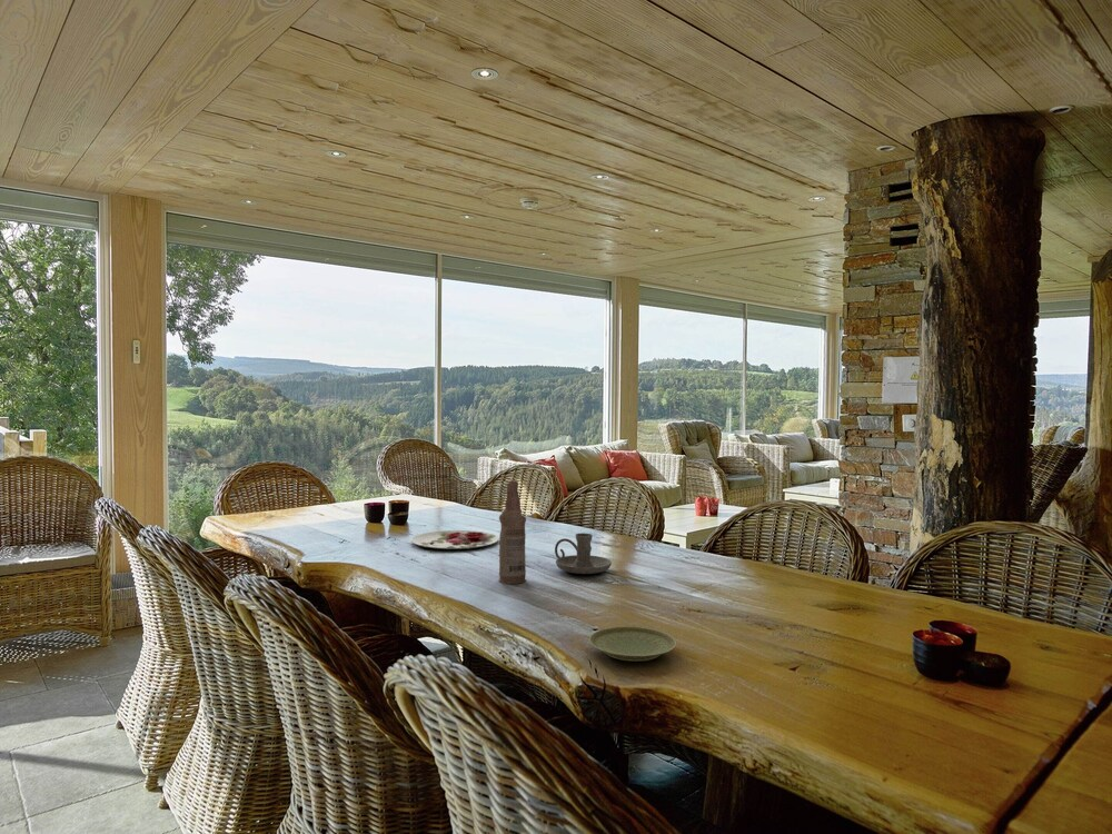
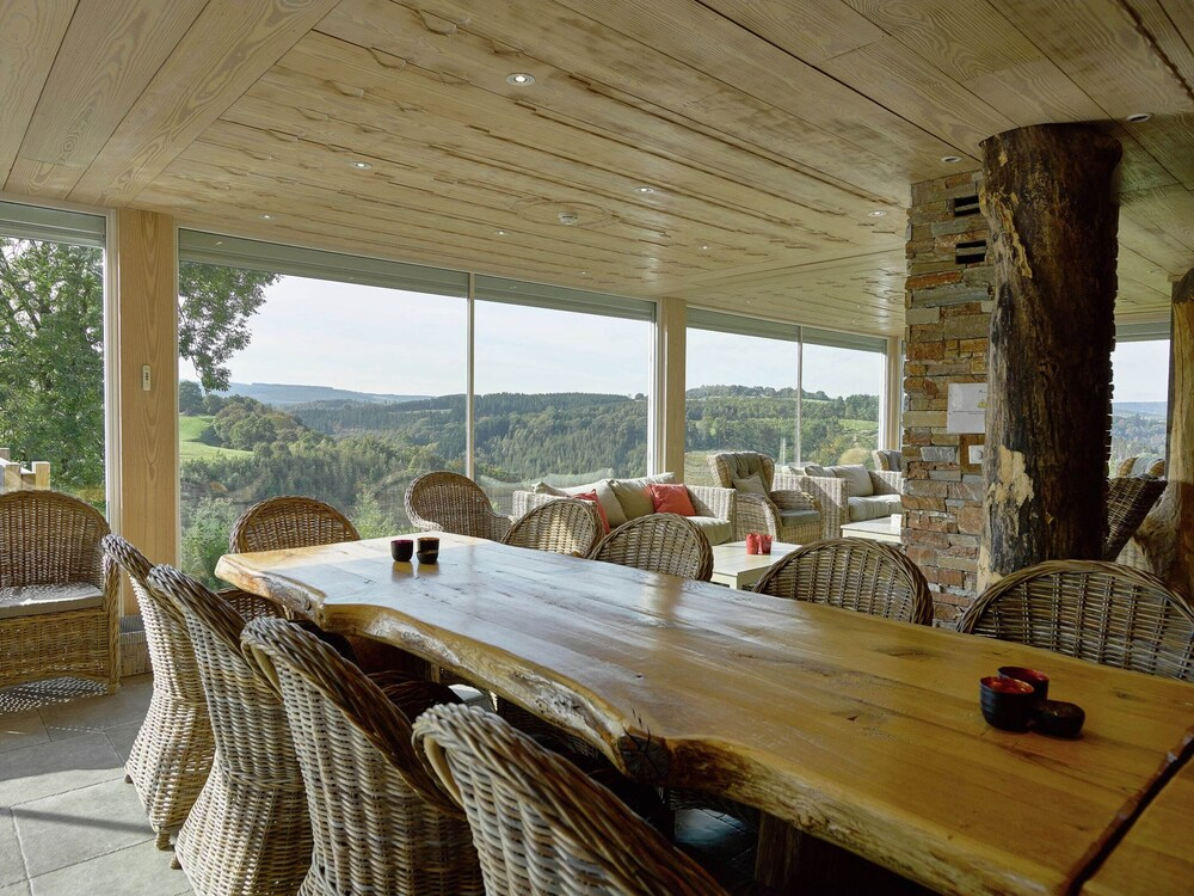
- bottle (512, 530)
- plate (455, 538)
- candle holder (578, 552)
- plate (632, 645)
